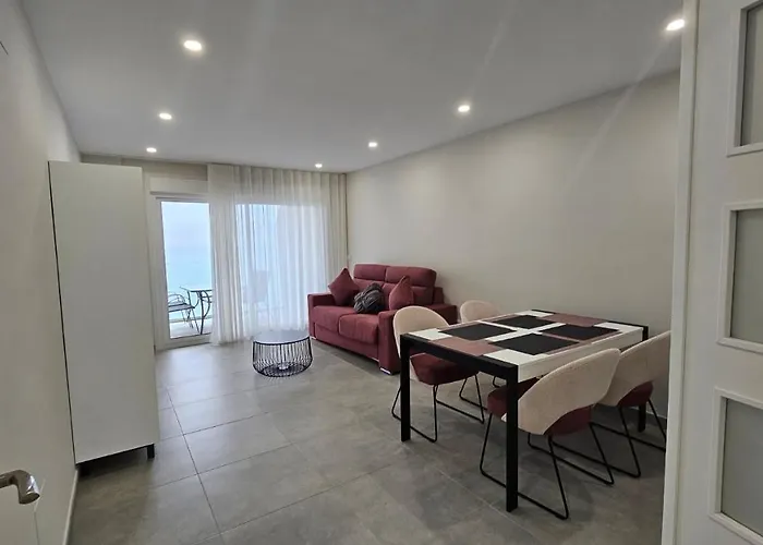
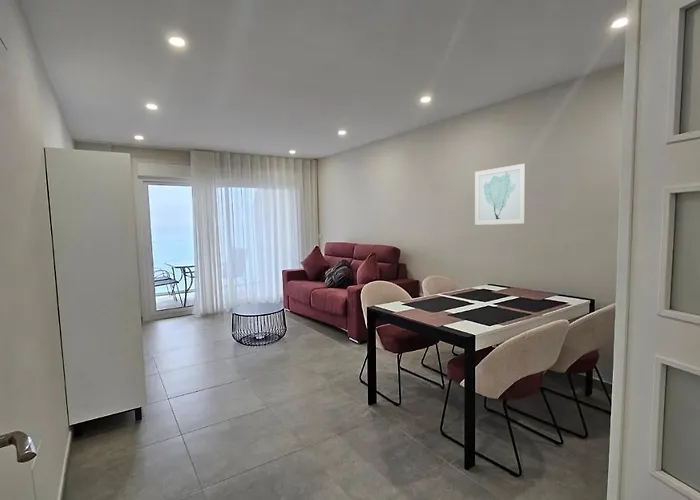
+ wall art (498, 196)
